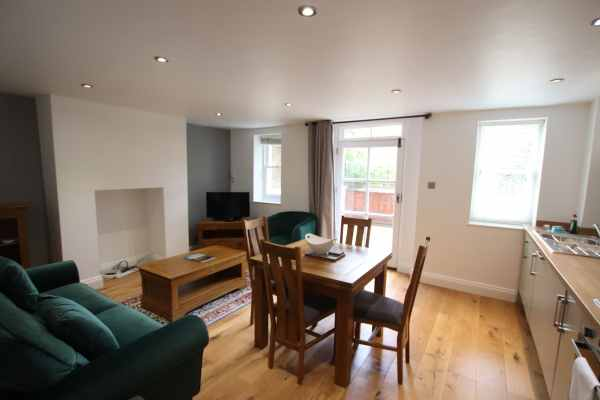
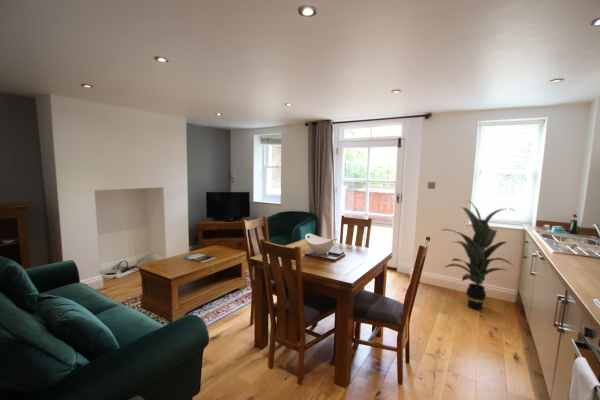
+ indoor plant (474, 254)
